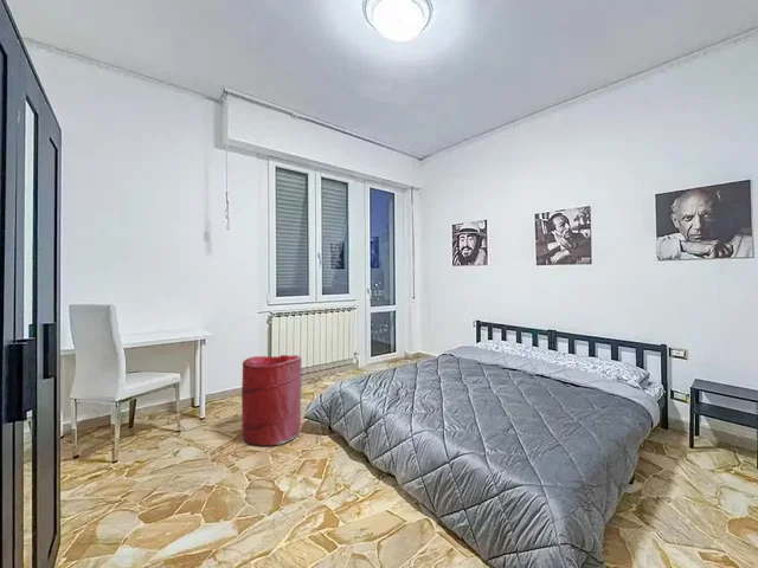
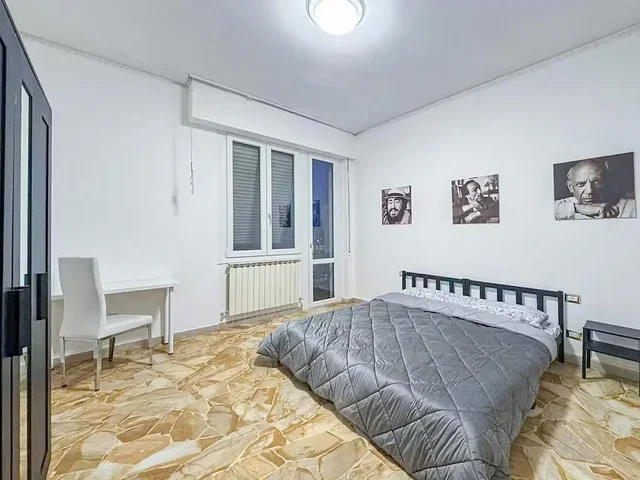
- laundry hamper (272, 394)
